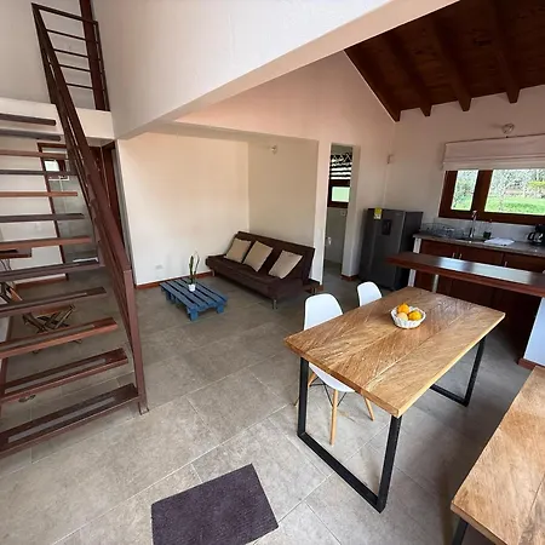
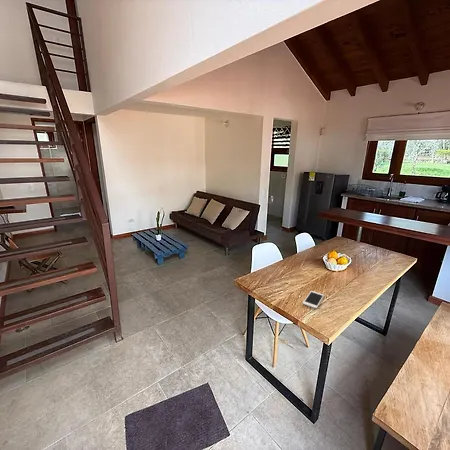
+ cell phone (313, 299)
